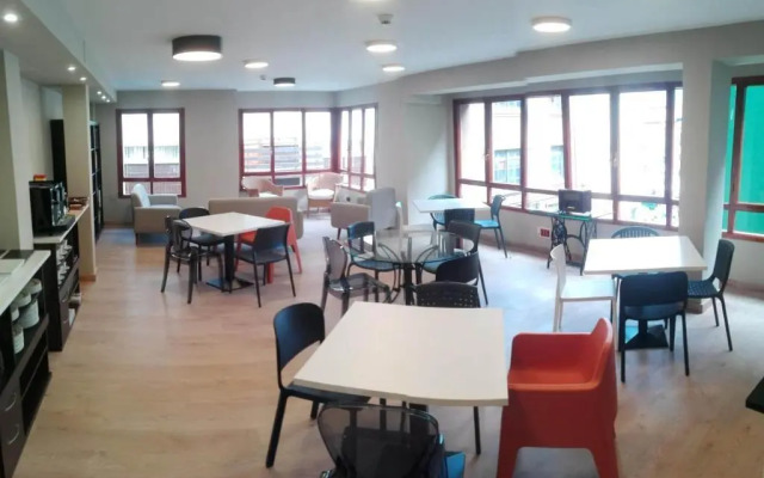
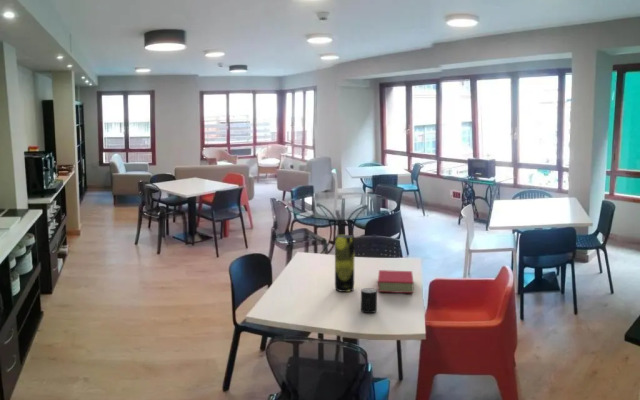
+ mug (368, 302)
+ vase (344, 263)
+ book (395, 281)
